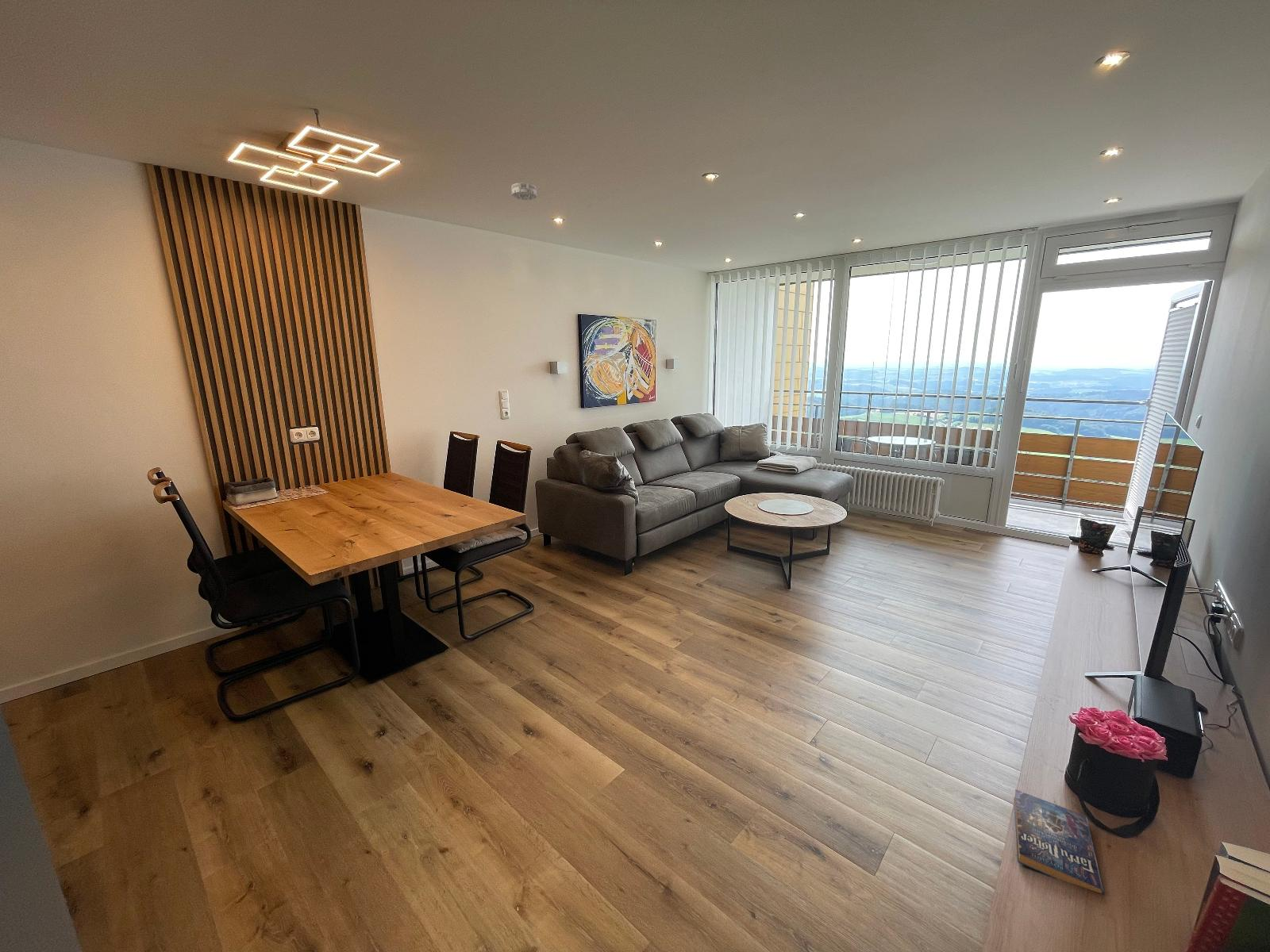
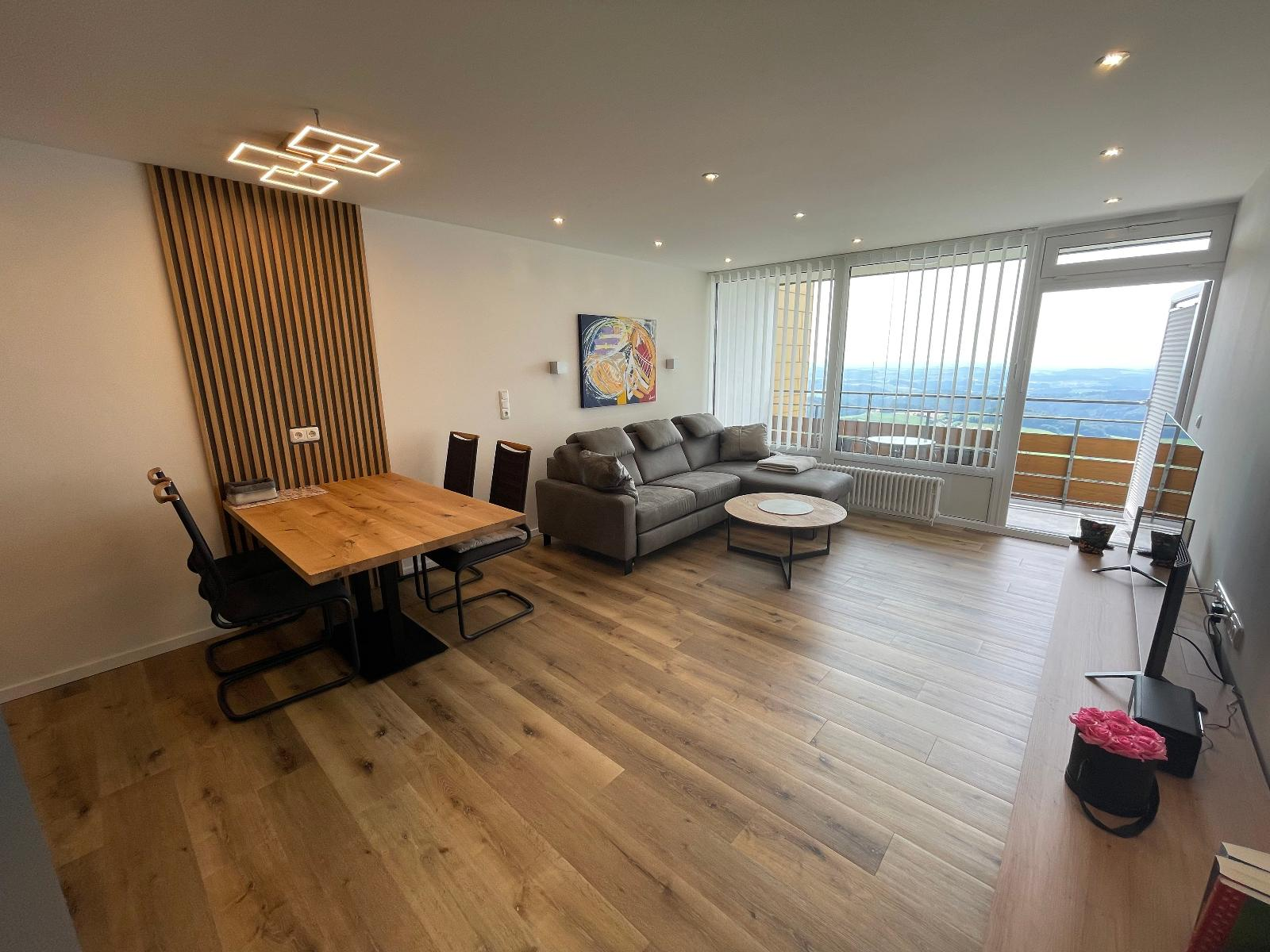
- book (1054, 839)
- smoke detector (524, 190)
